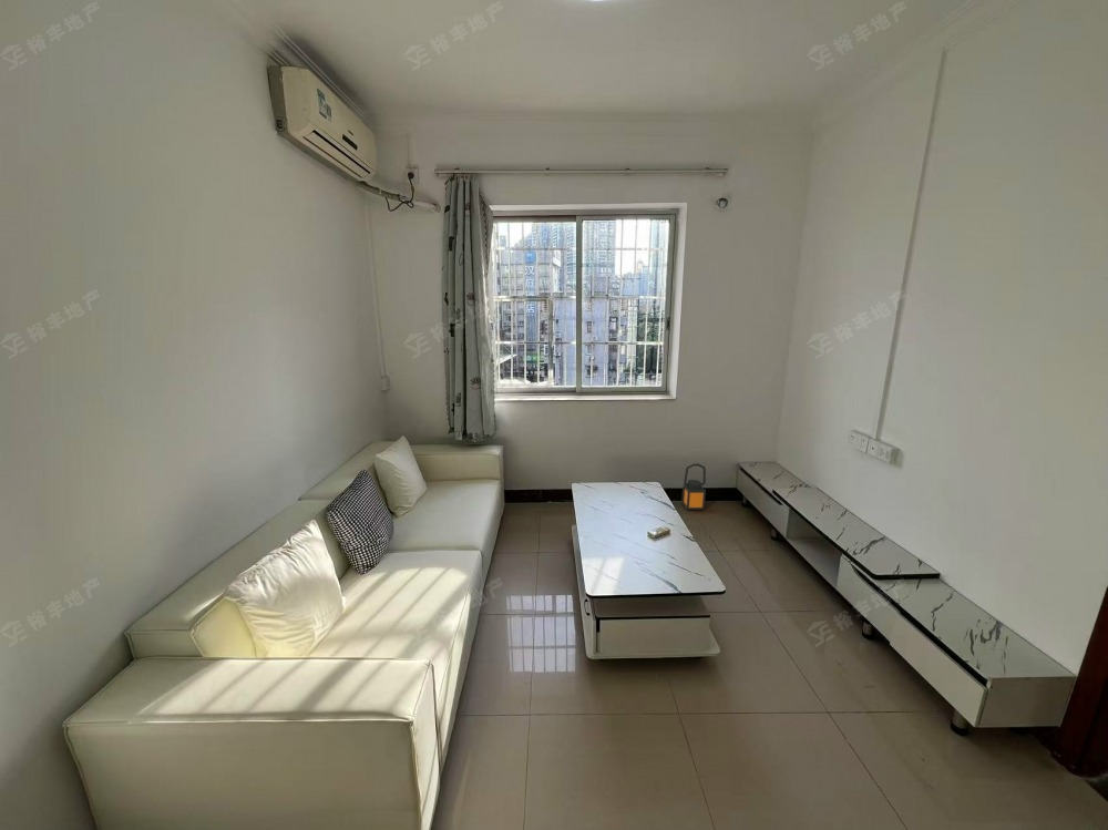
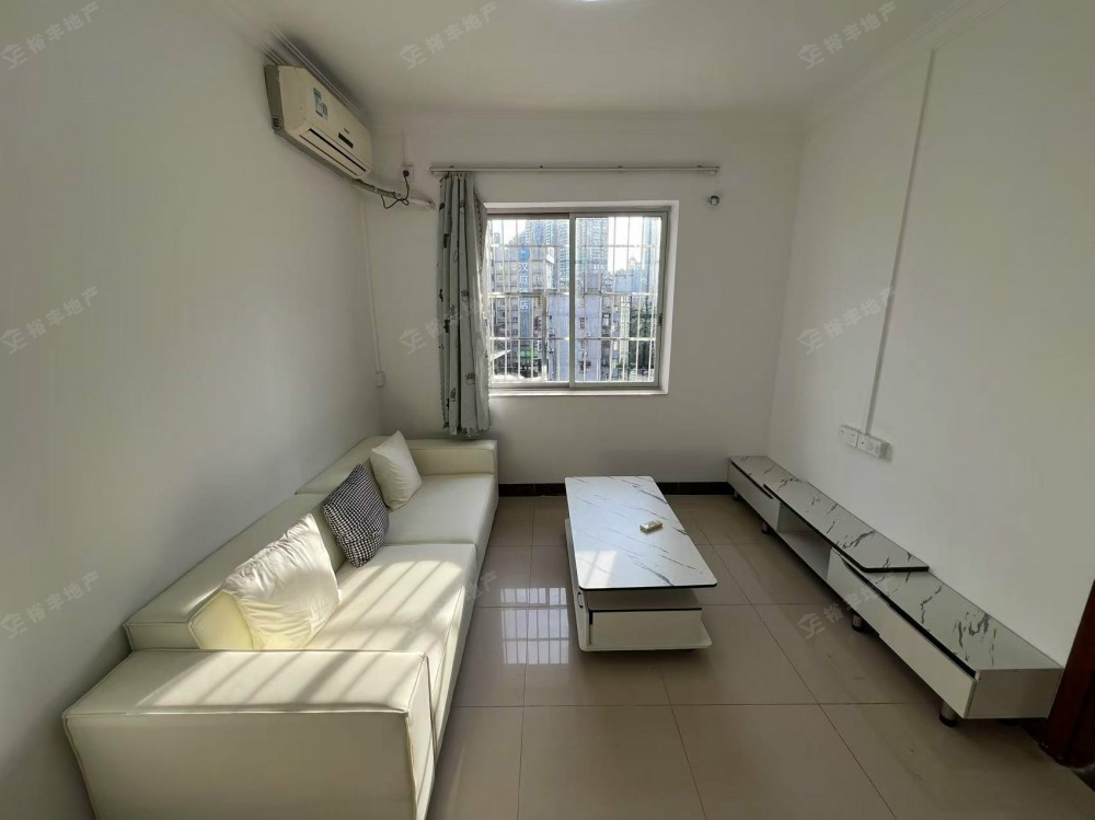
- lantern (694, 484)
